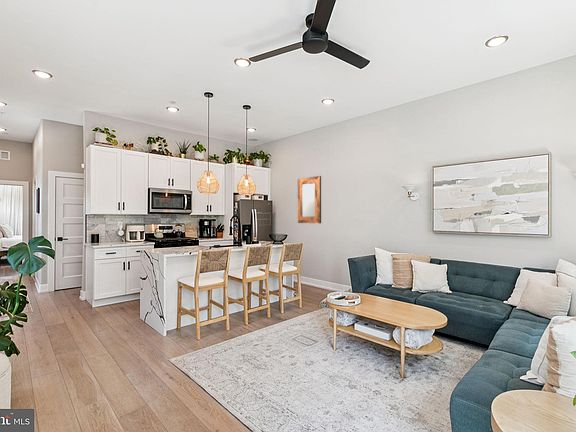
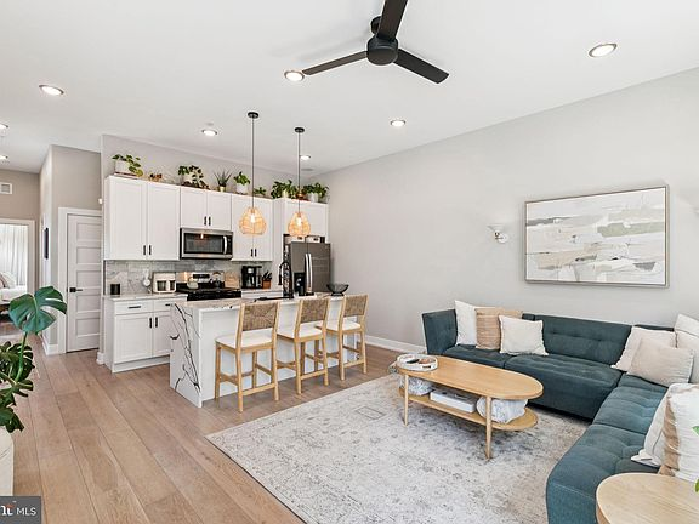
- home mirror (308, 200)
